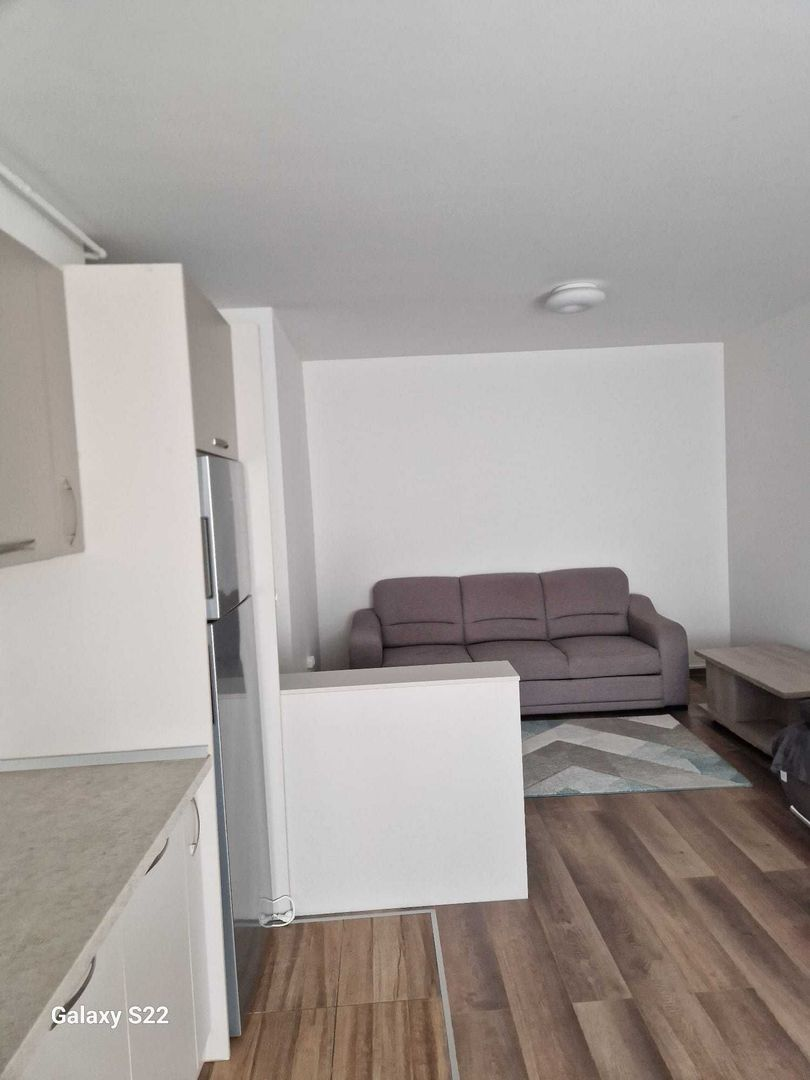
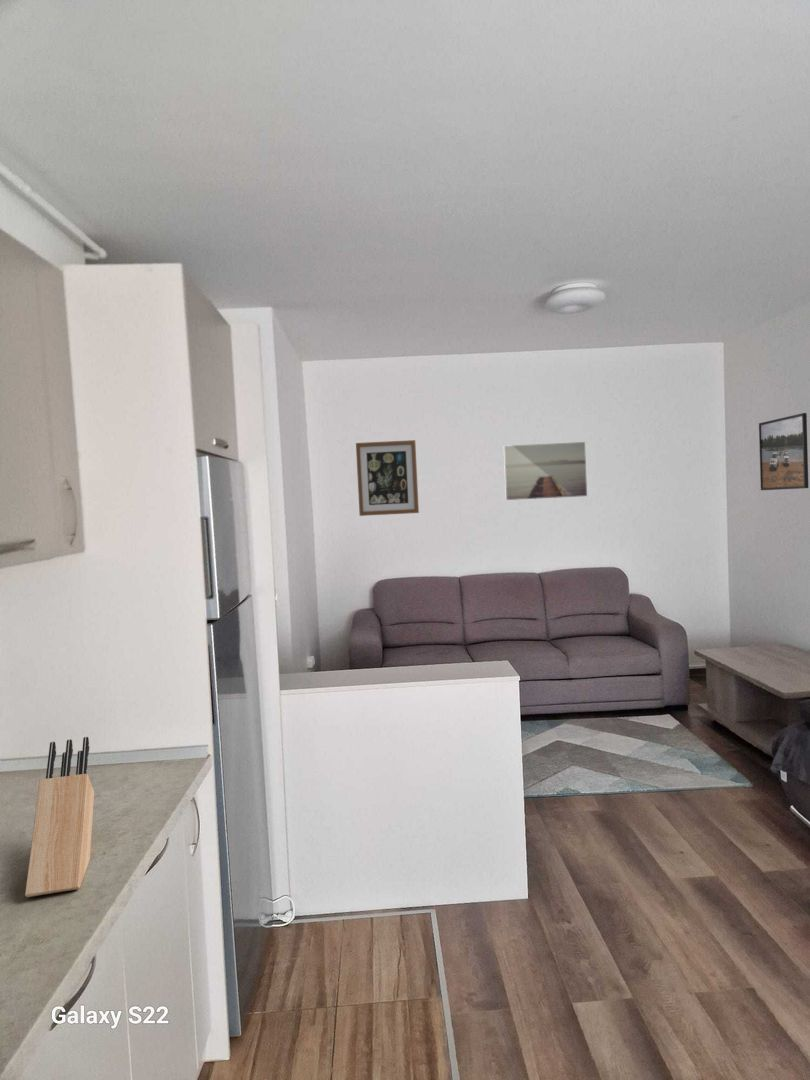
+ knife block (62, 808)
+ wall art (545, 471)
+ wall art (387, 478)
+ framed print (782, 453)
